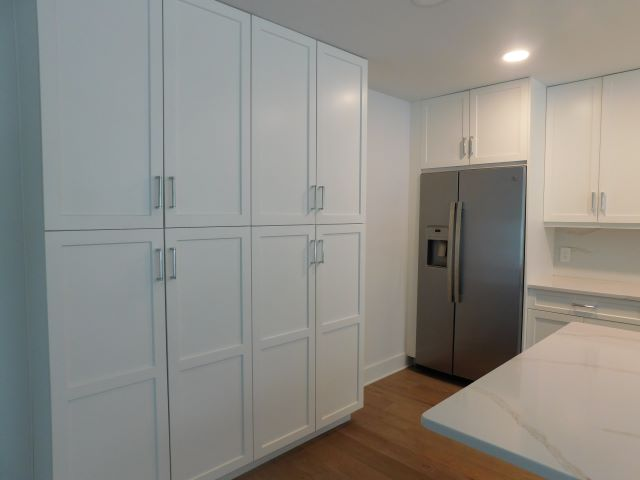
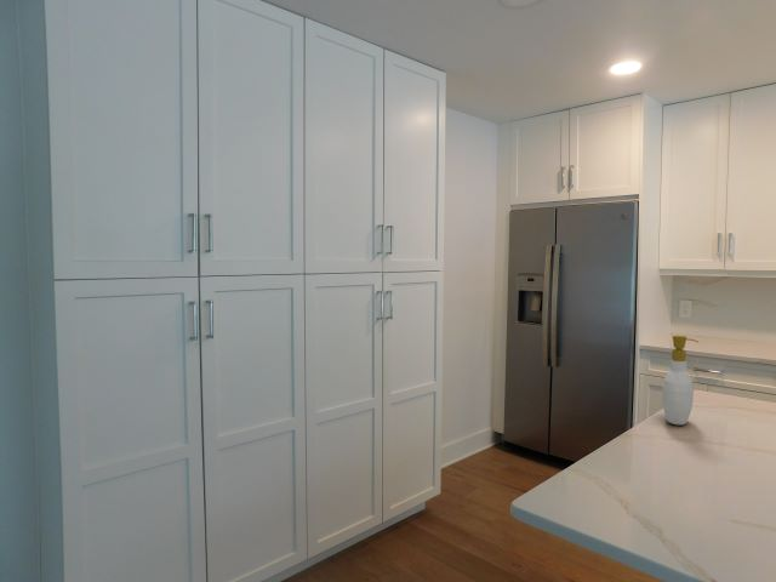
+ soap bottle (679, 378)
